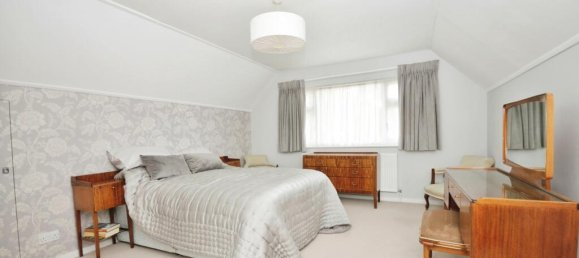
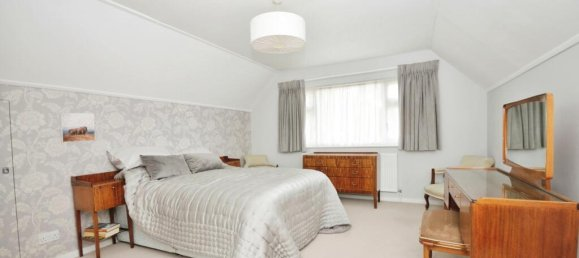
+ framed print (78, 127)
